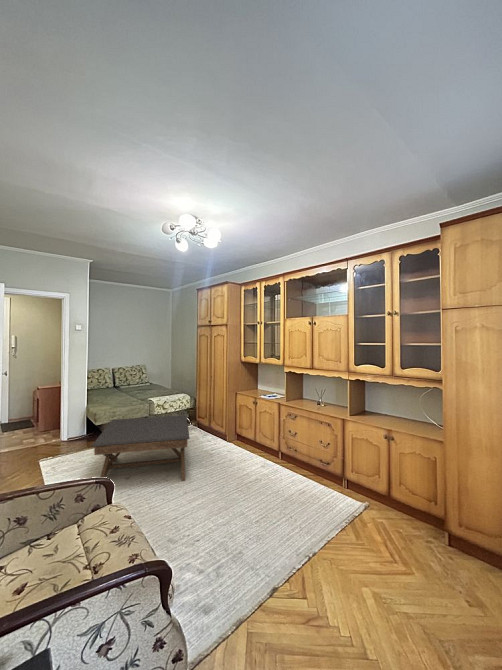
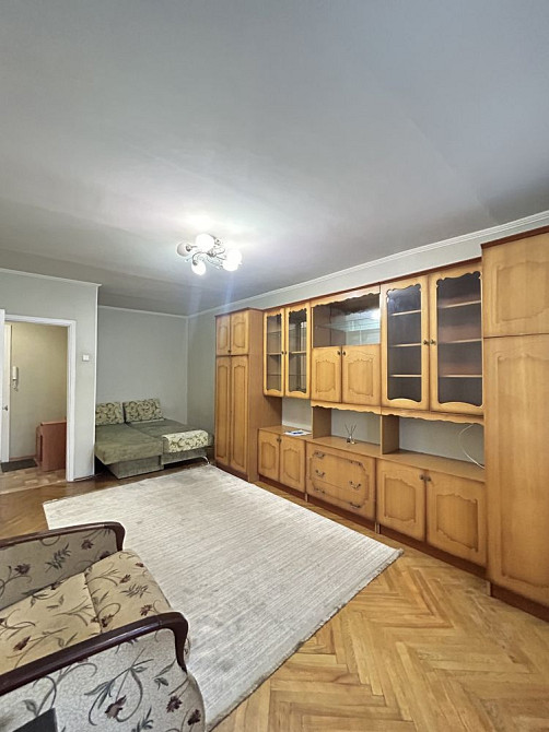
- coffee table (146, 448)
